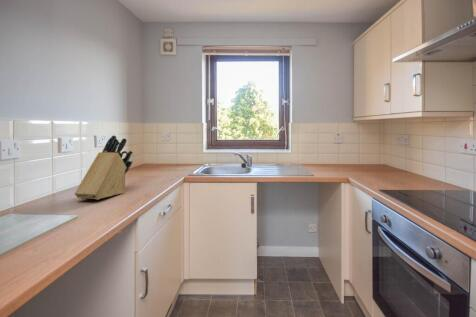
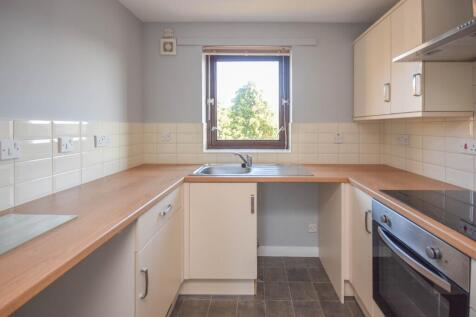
- knife block (106, 164)
